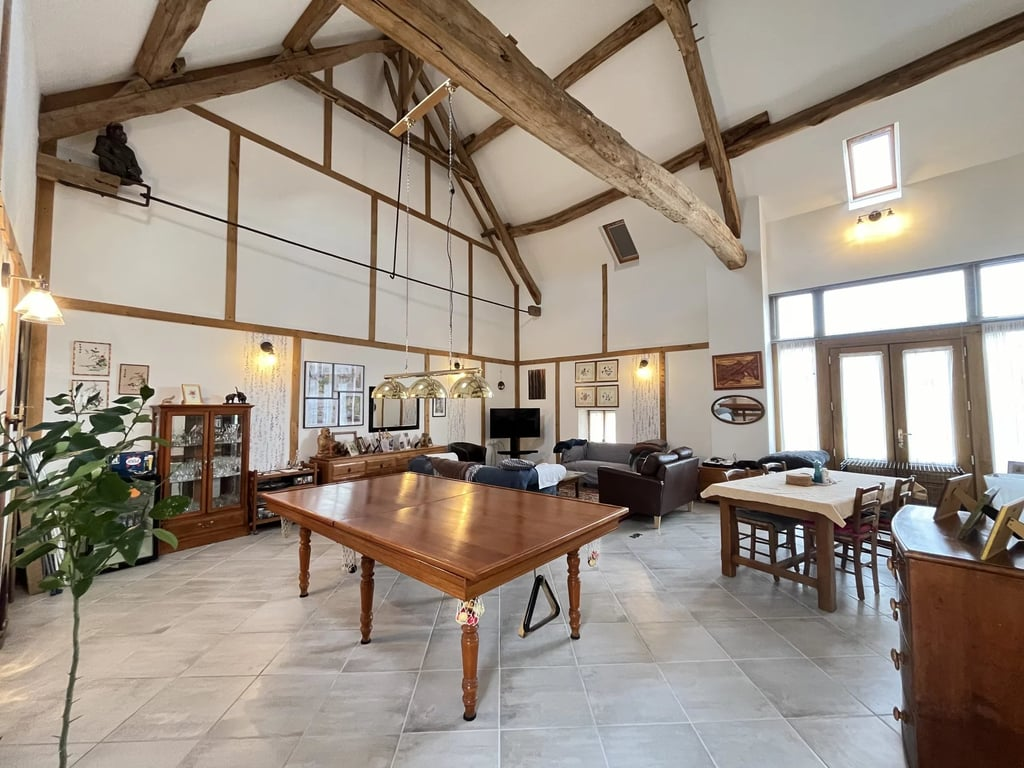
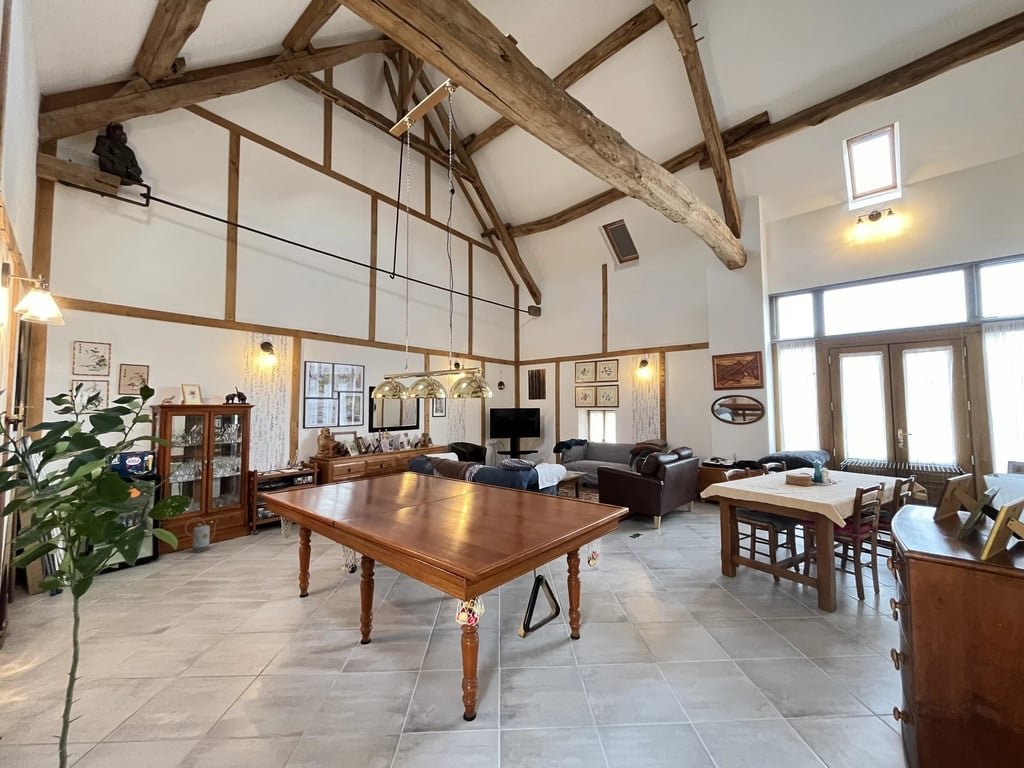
+ watering can (202, 533)
